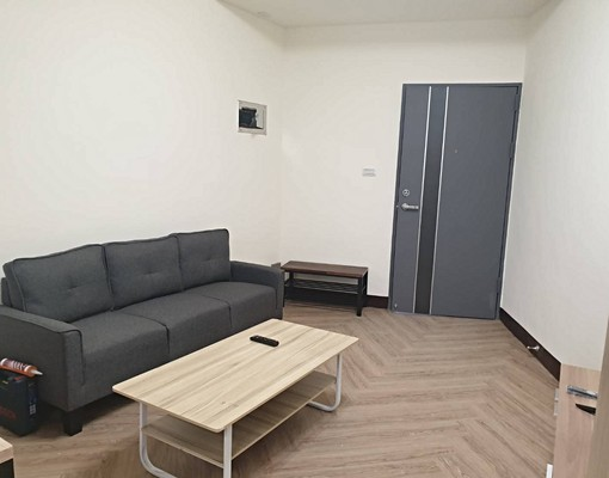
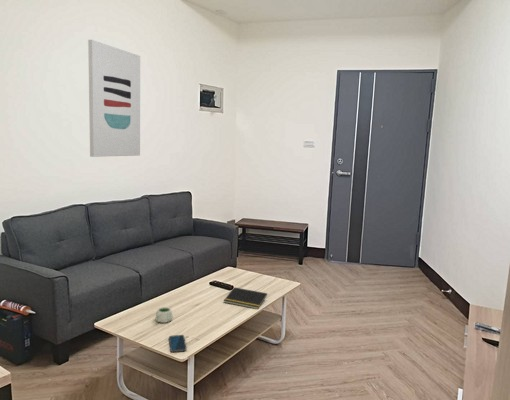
+ mug (162, 315)
+ notepad (245, 297)
+ wall art (116, 103)
+ smartphone (177, 343)
